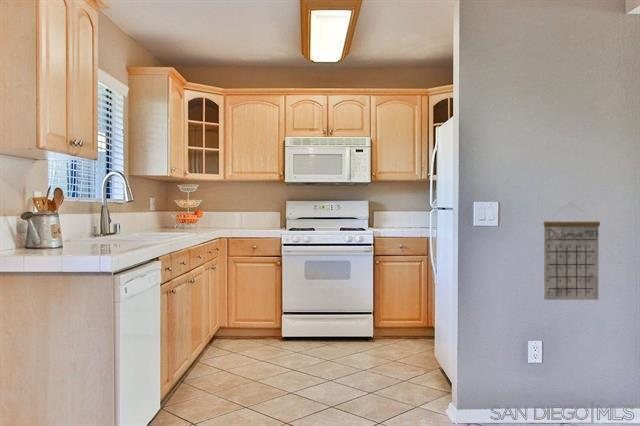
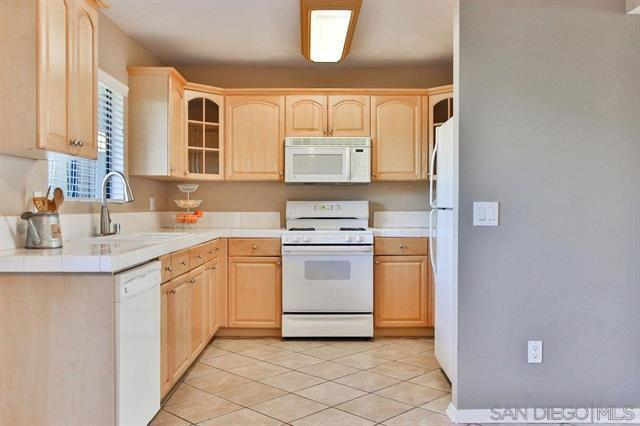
- calendar (571, 251)
